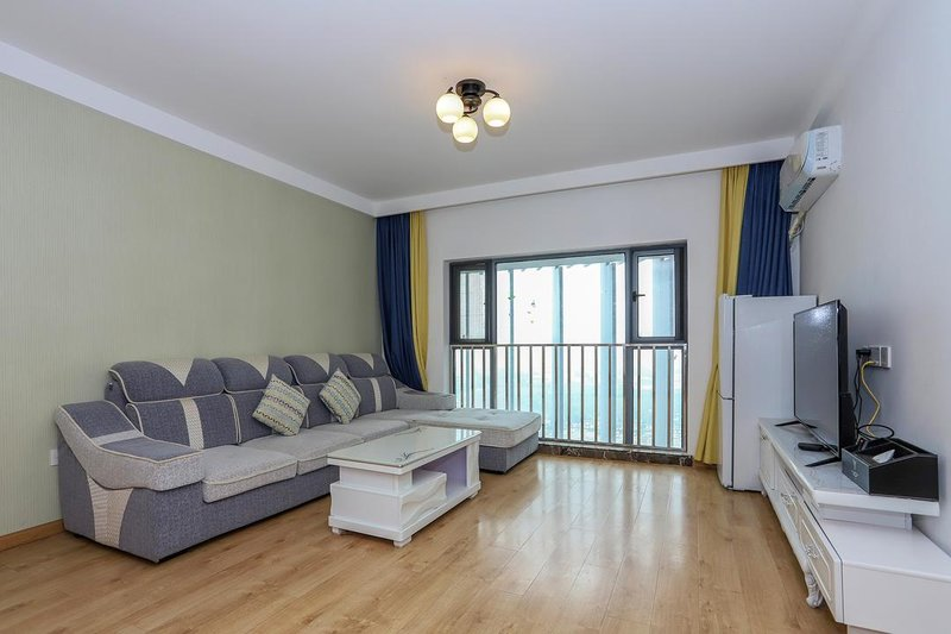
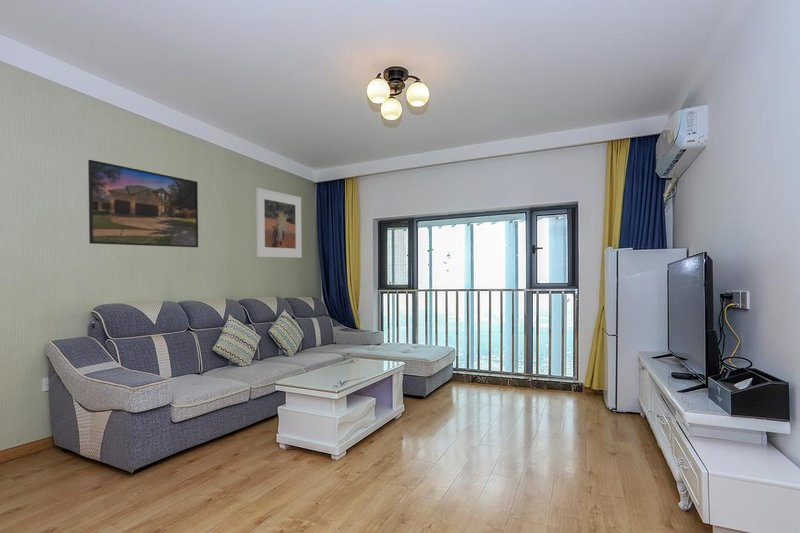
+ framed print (280, 225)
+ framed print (149, 208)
